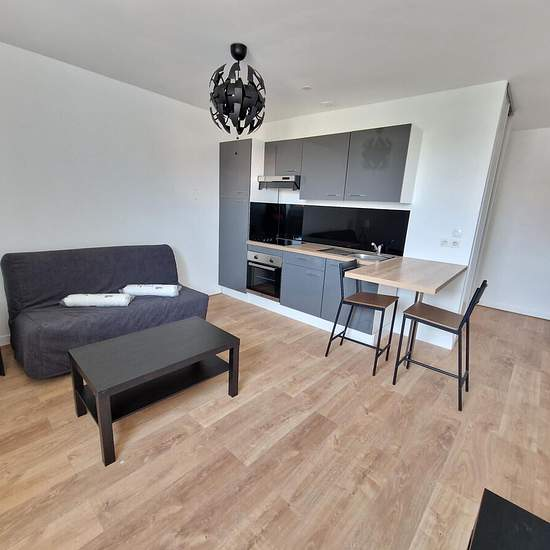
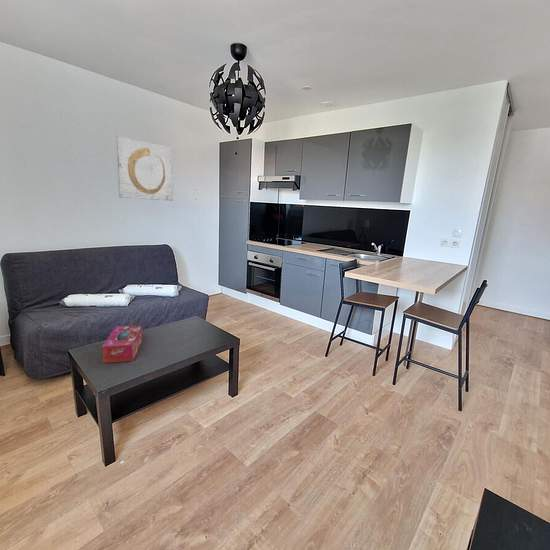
+ wall art (146, 171)
+ tissue box (124, 342)
